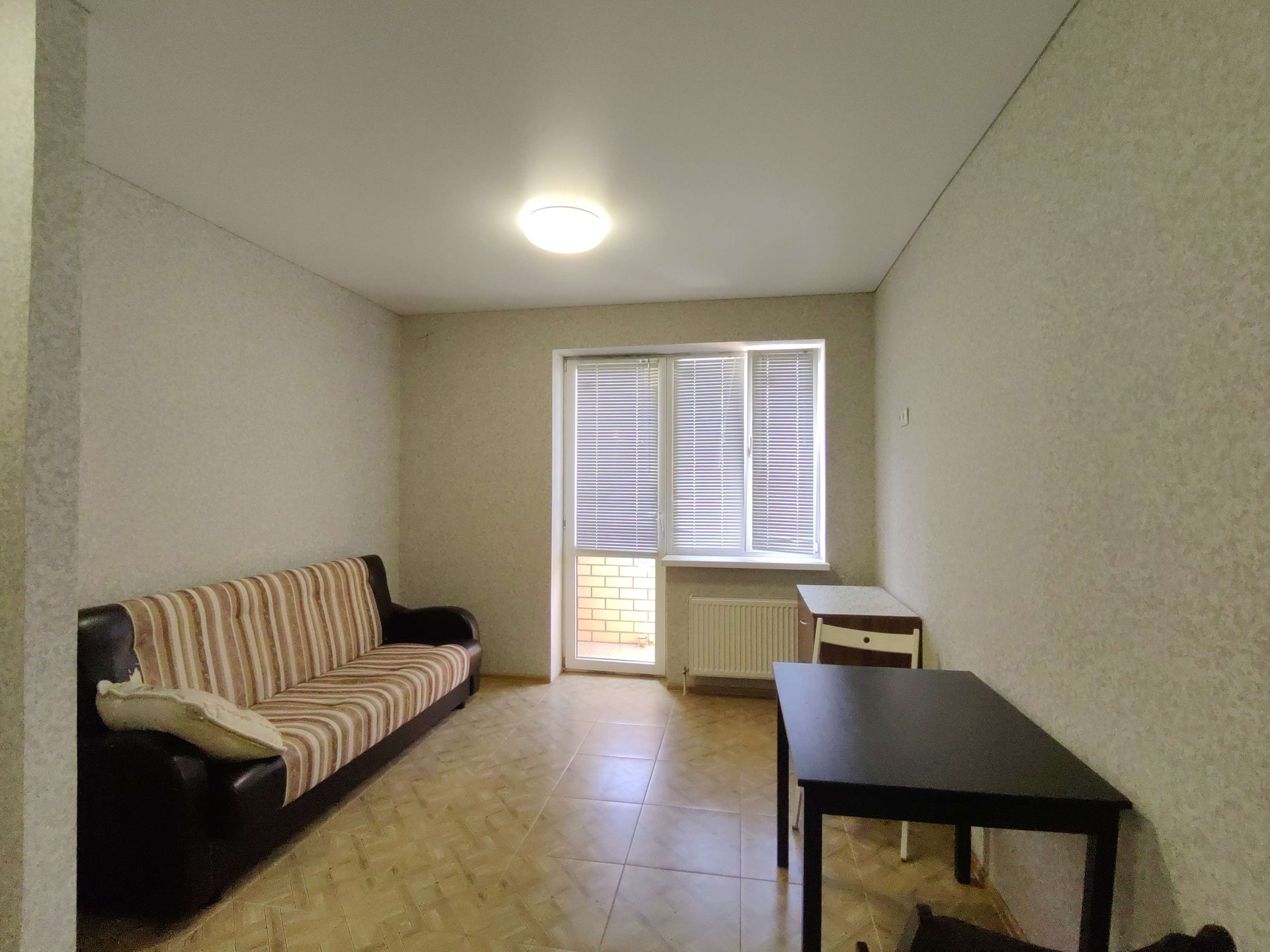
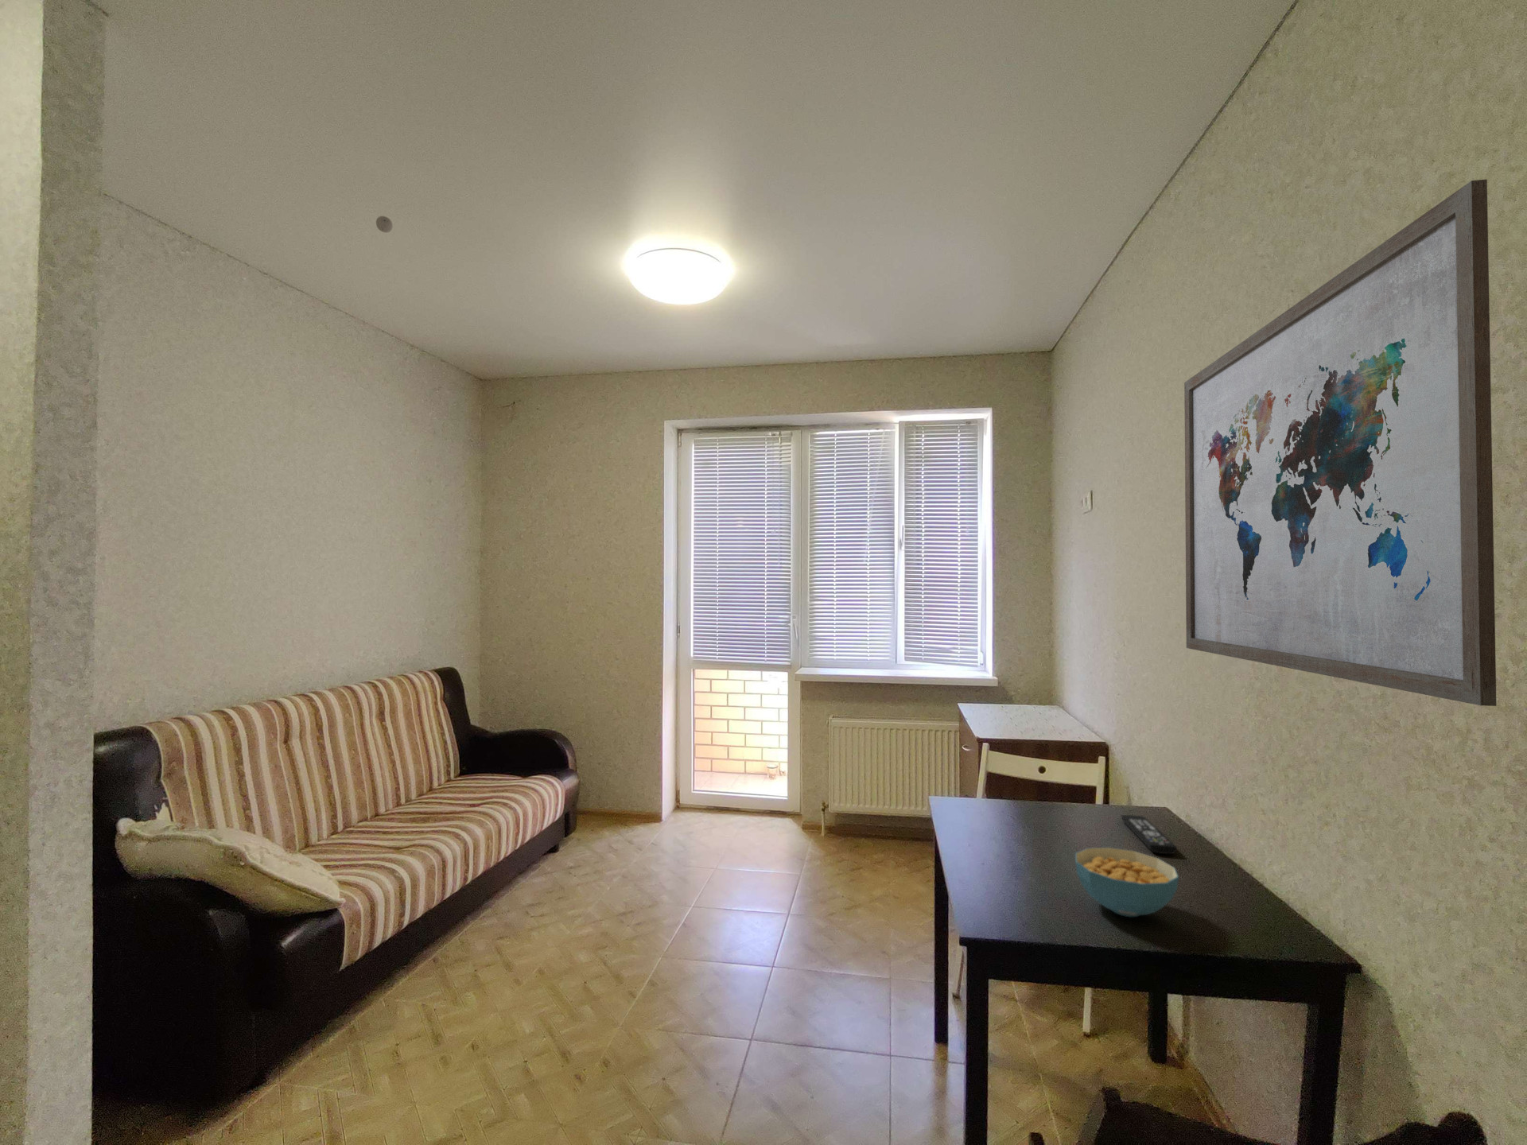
+ wall art (1288, 490)
+ remote control (1147, 833)
+ eyeball (384, 224)
+ cereal bowl (1124, 888)
